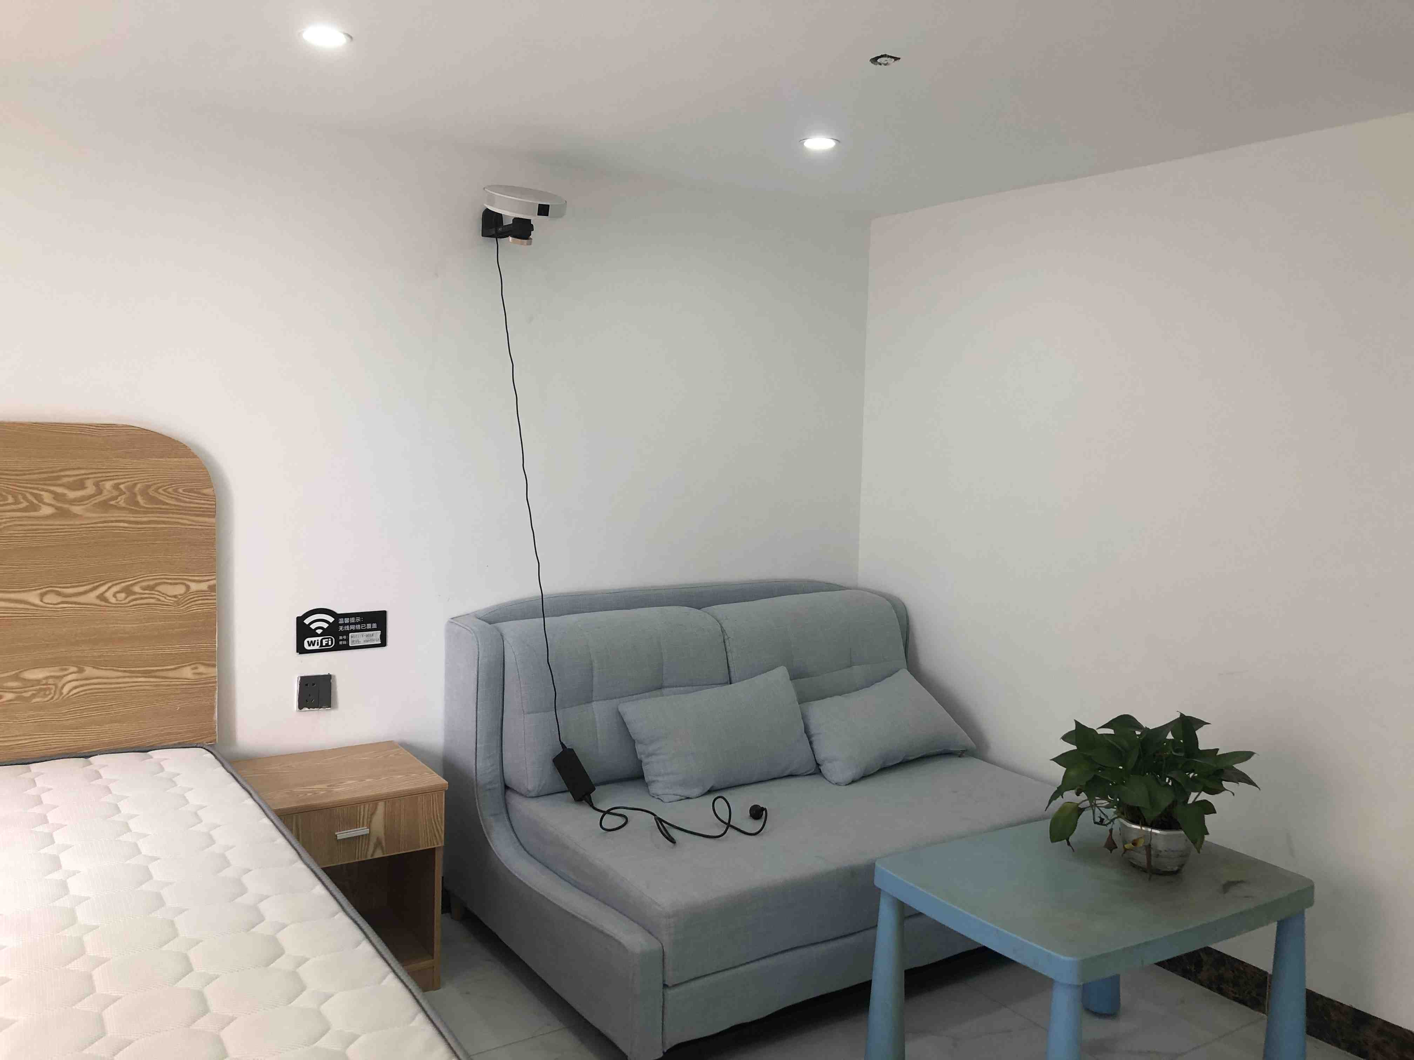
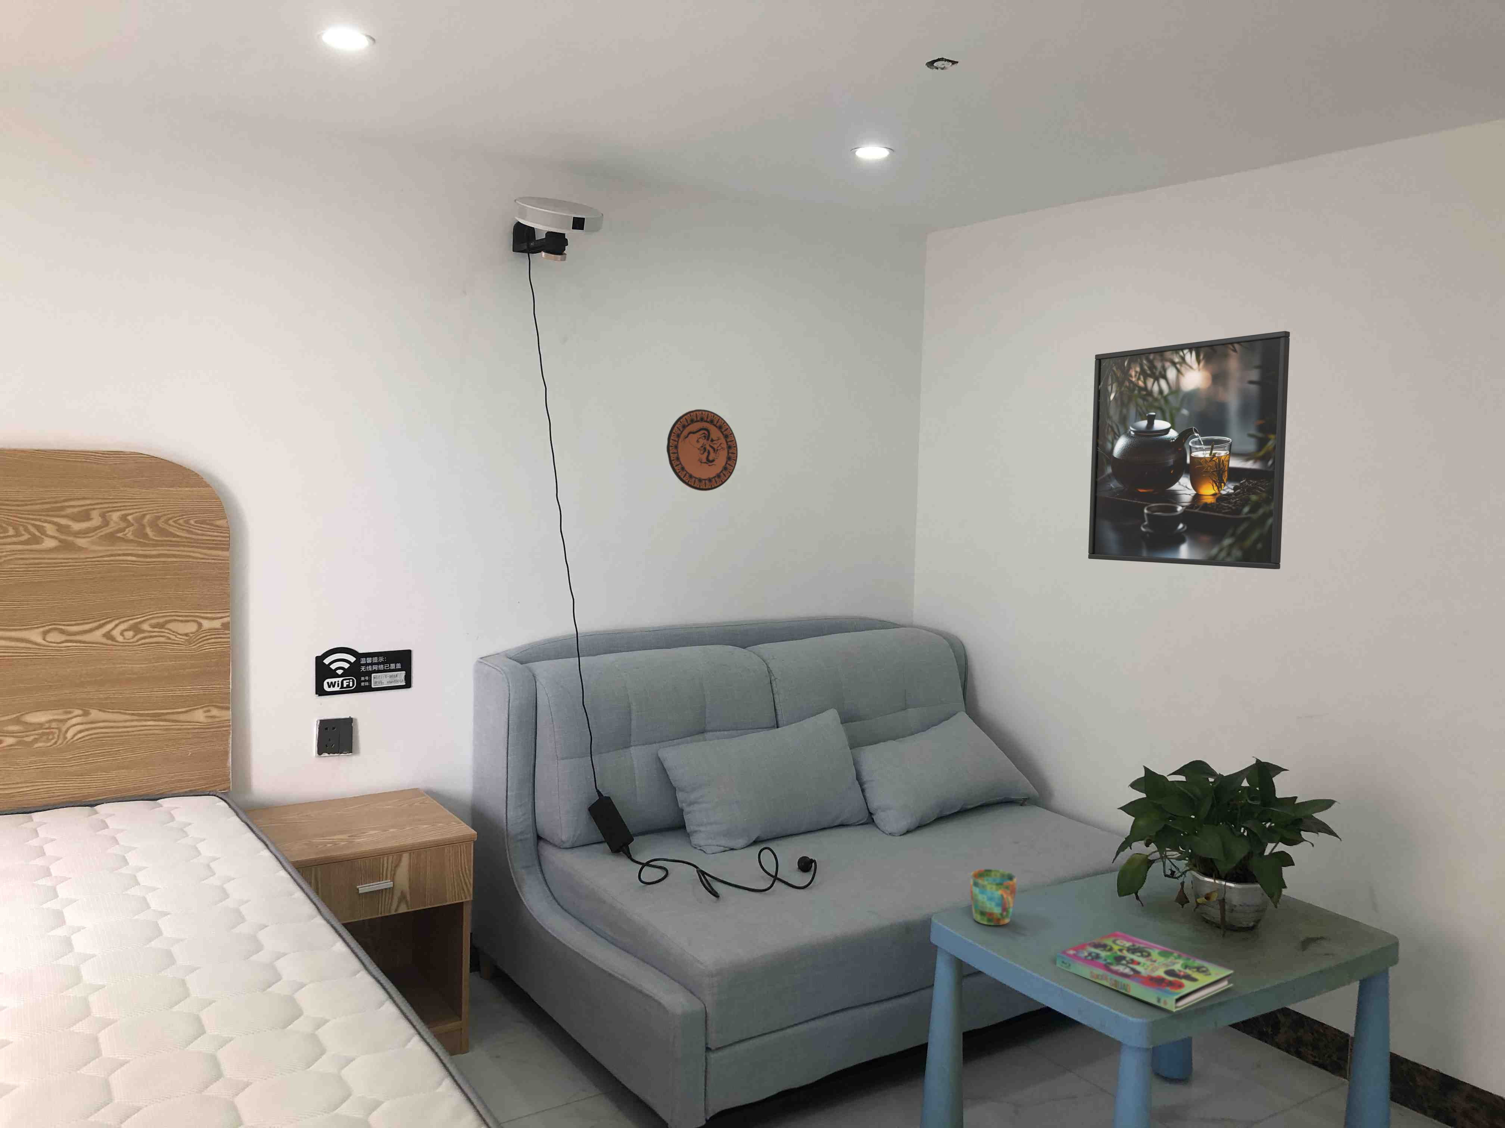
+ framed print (1181, 454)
+ book (1144, 969)
+ decorative plate (702, 450)
+ mug (997, 901)
